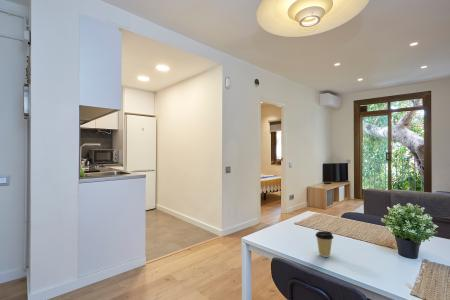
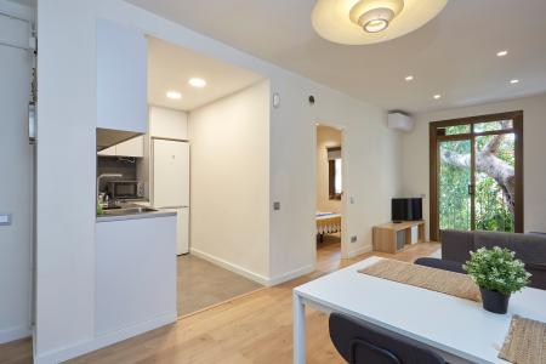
- coffee cup (324, 243)
